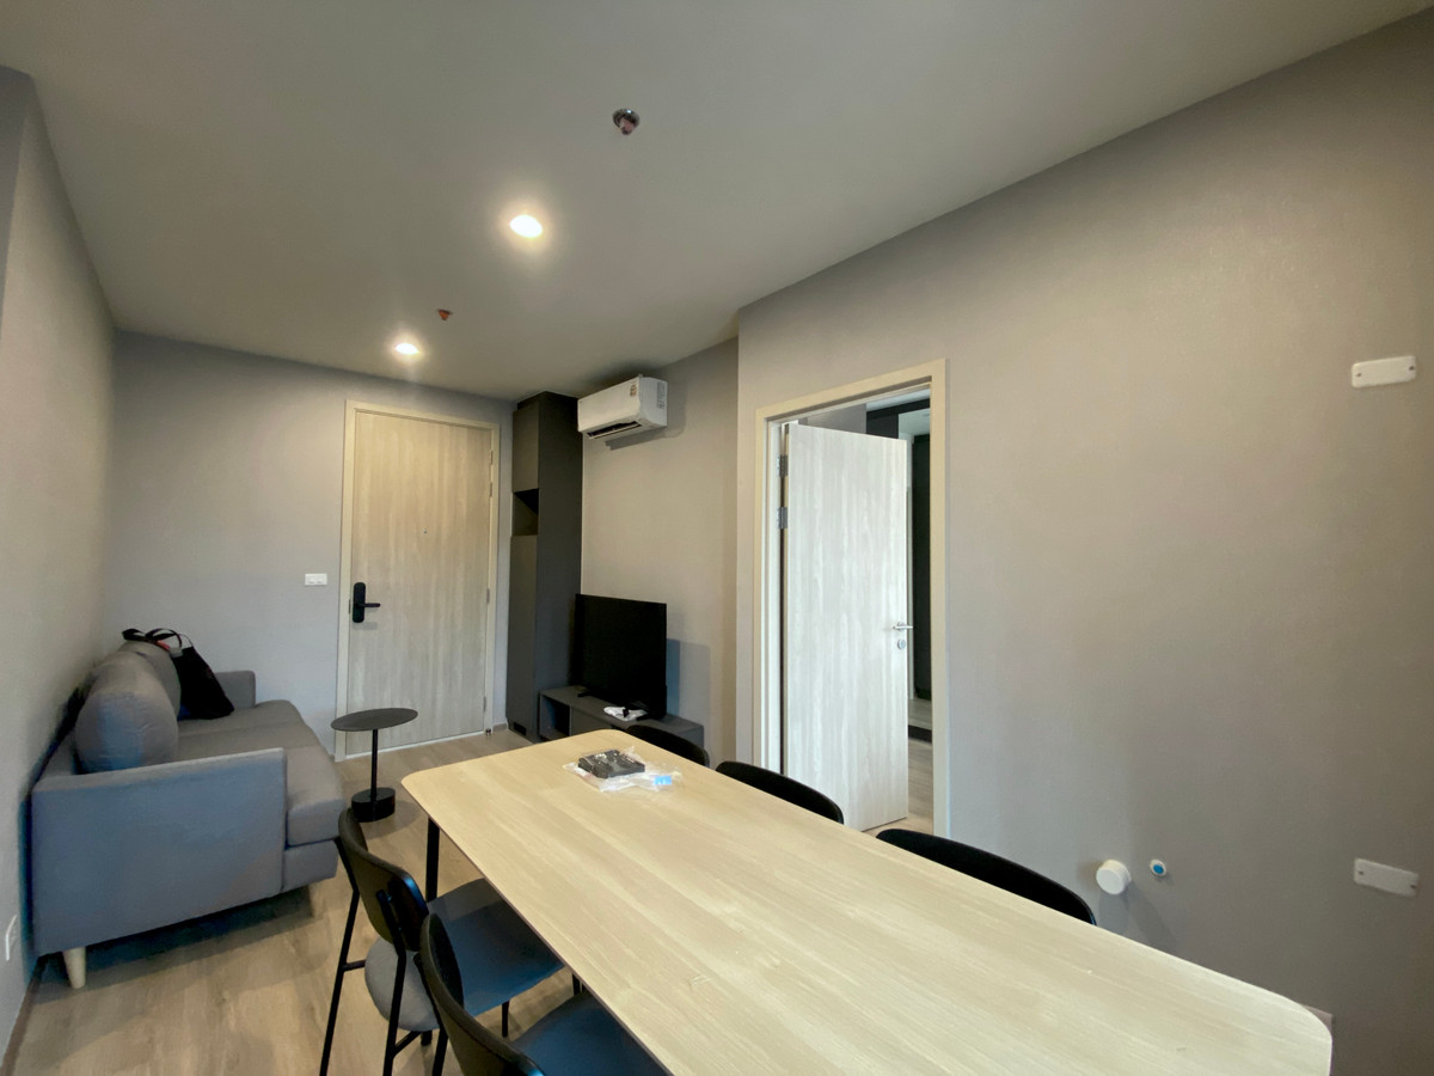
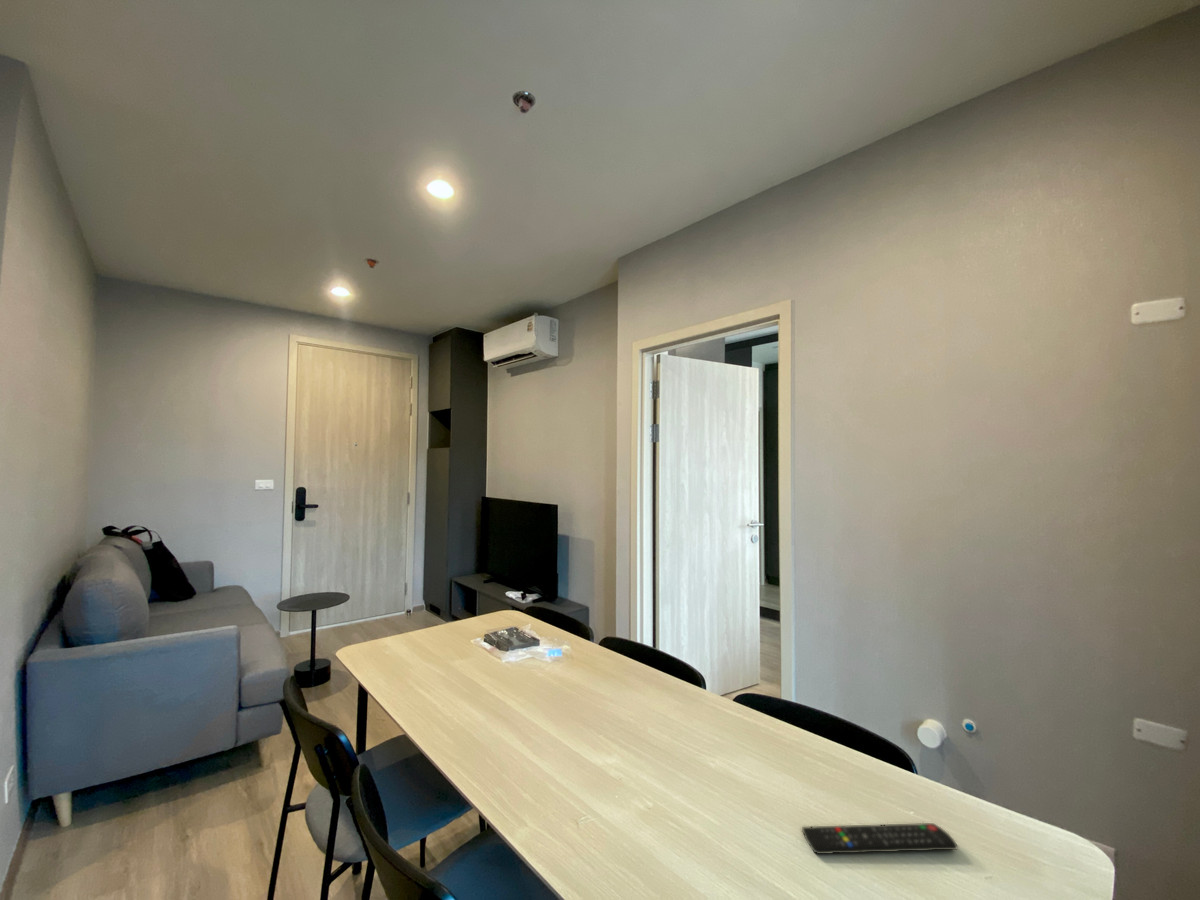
+ remote control (879, 839)
